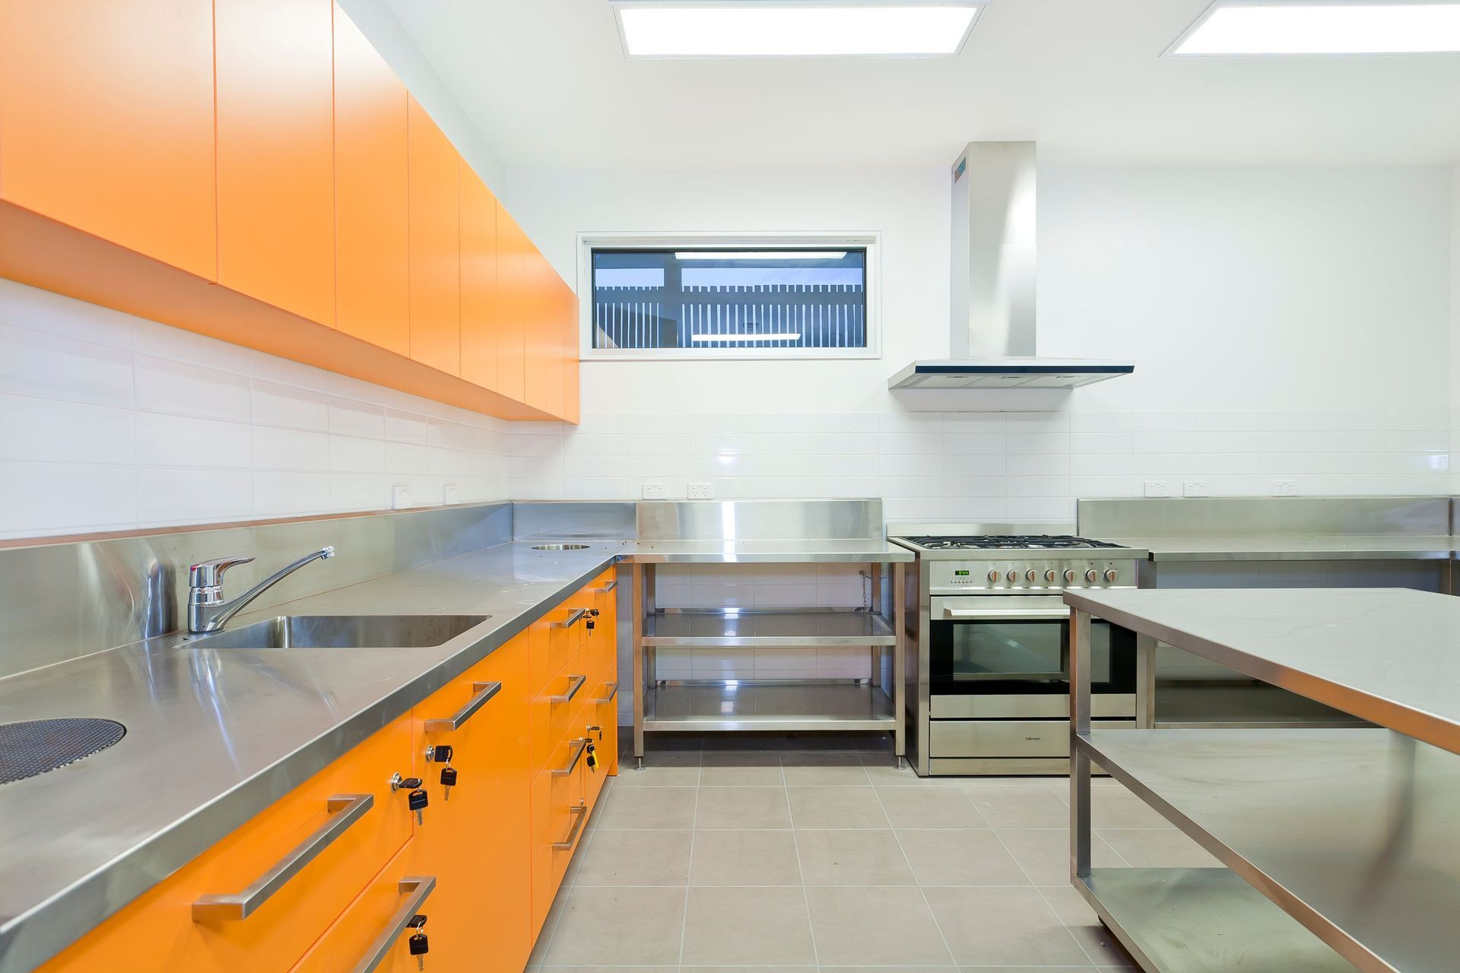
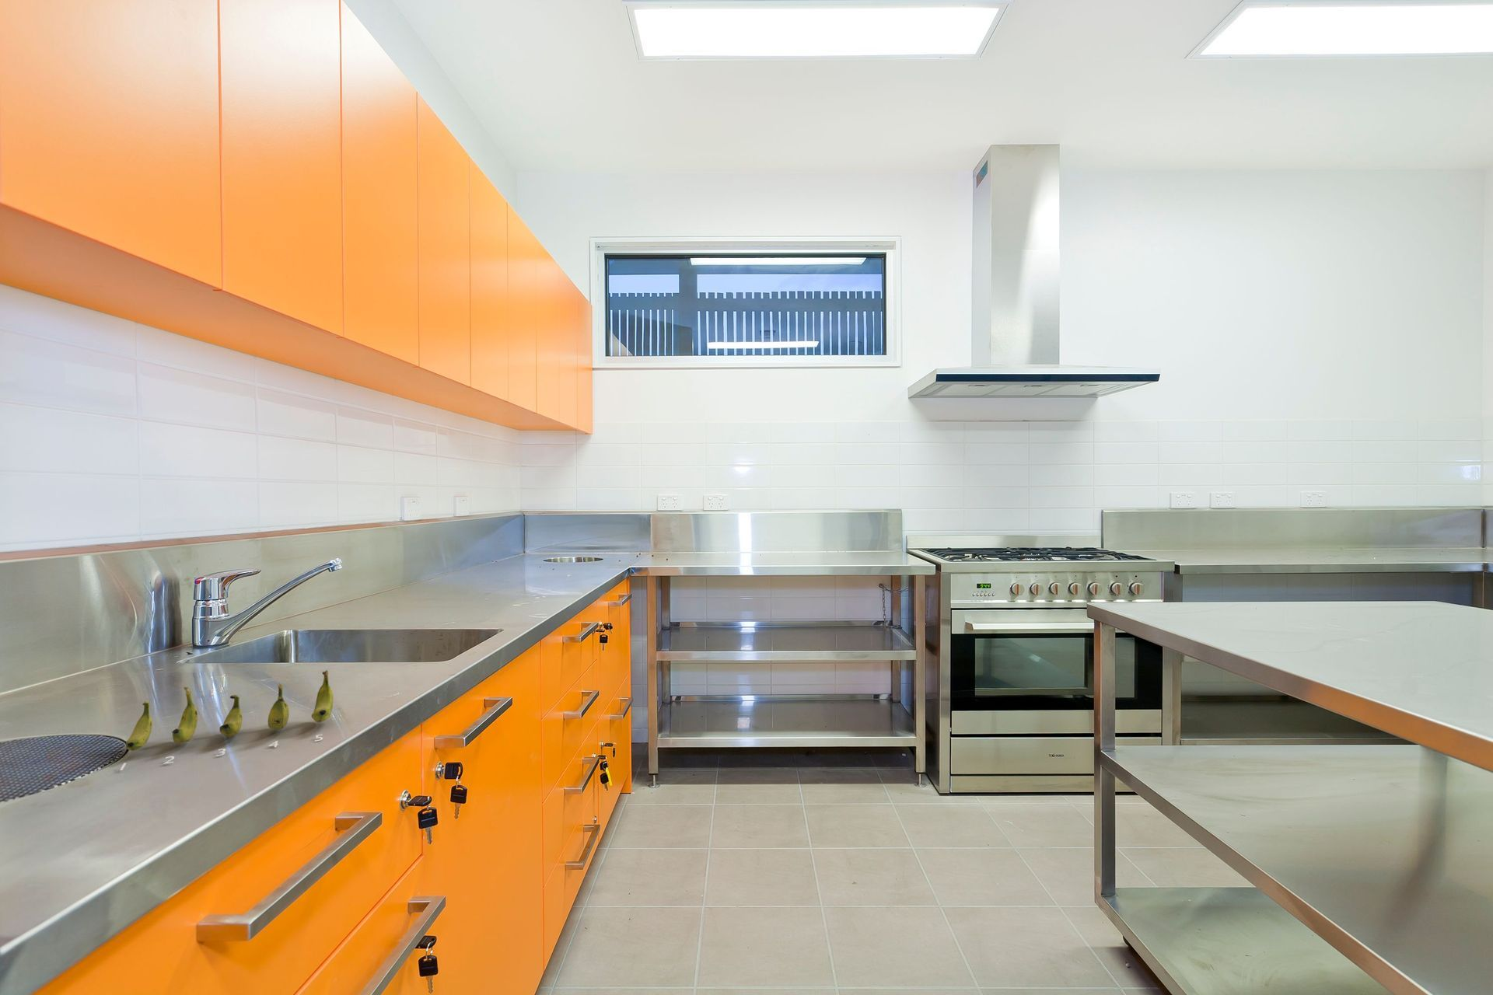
+ banana (234, 713)
